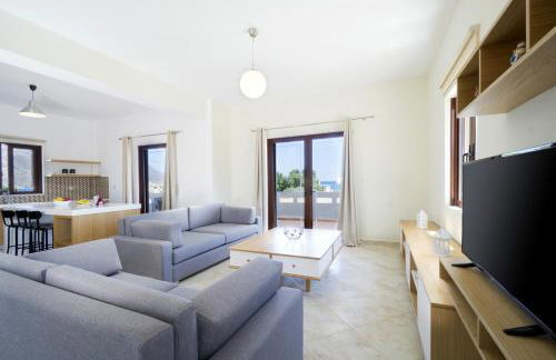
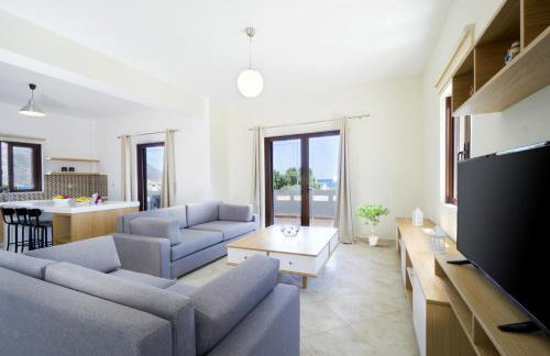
+ potted plant (372, 224)
